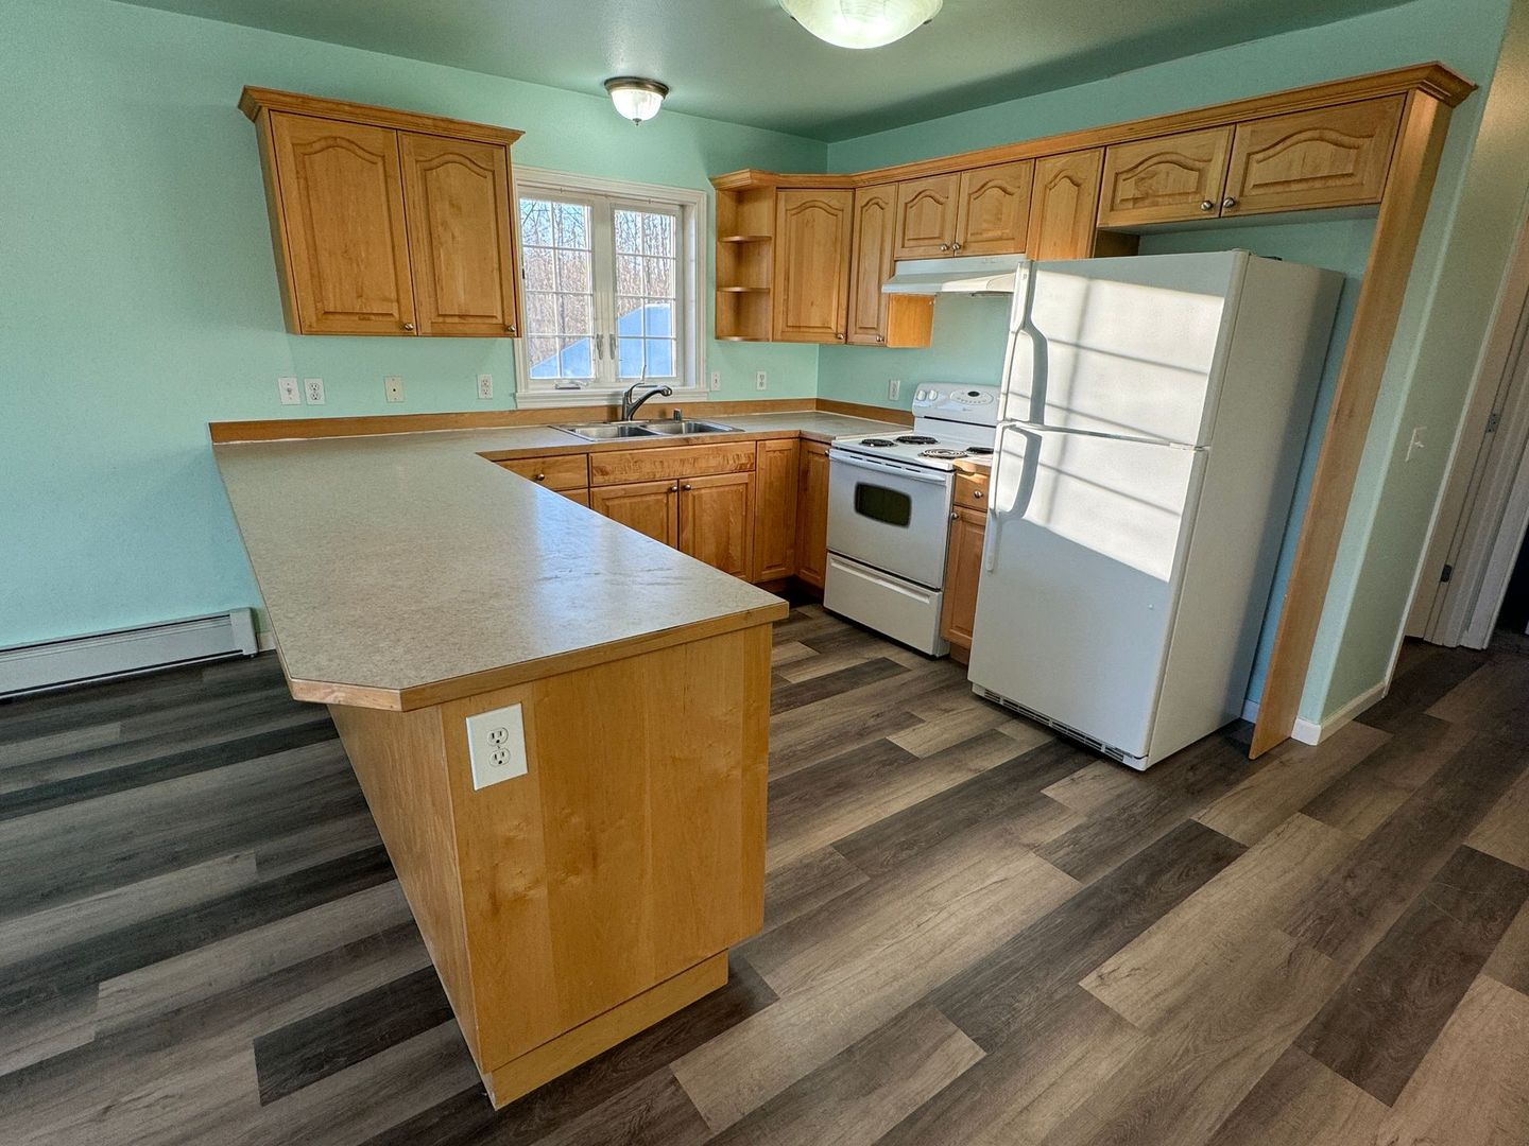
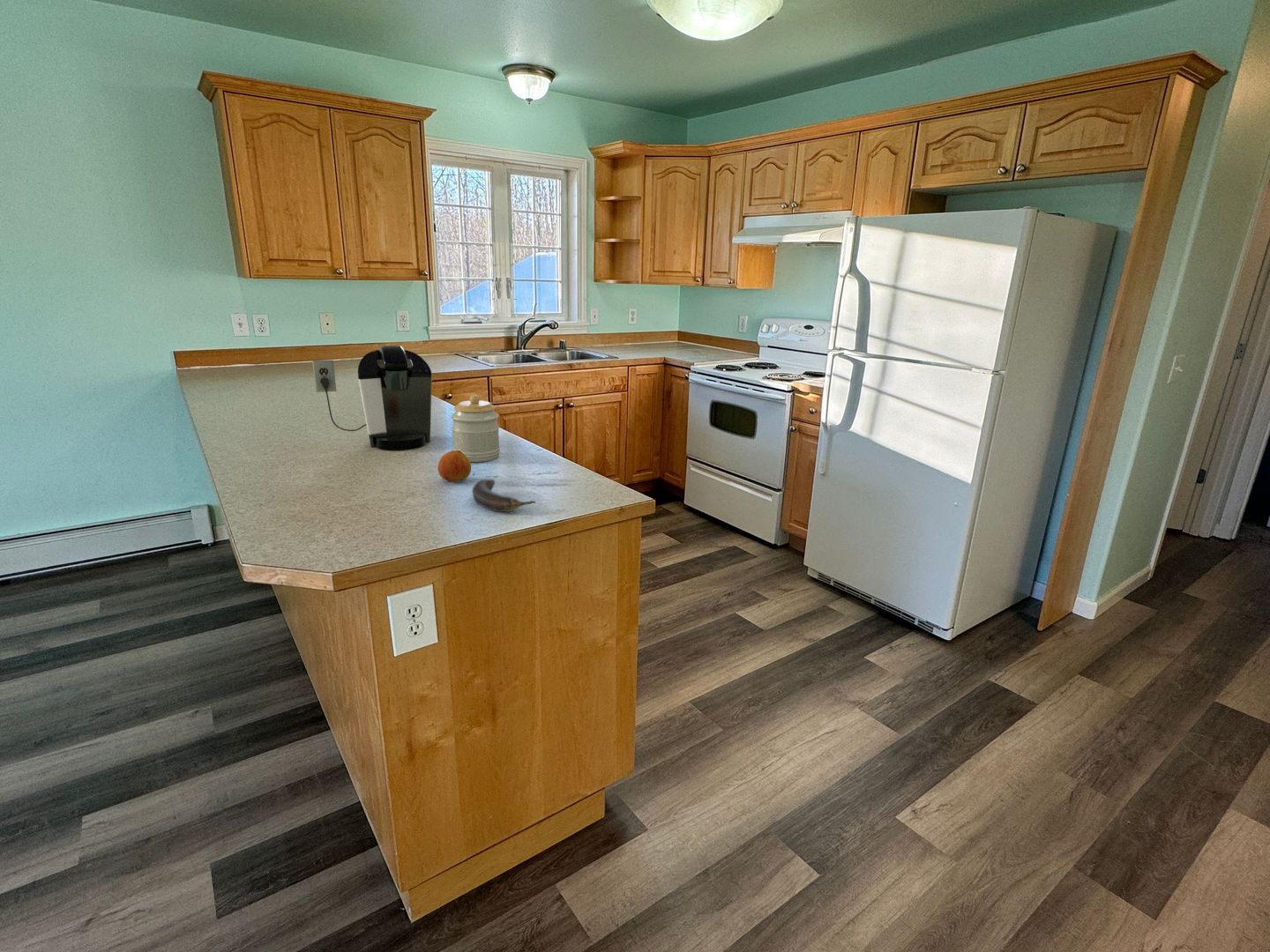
+ banana (497, 495)
+ coffee maker (375, 395)
+ fruit (454, 465)
+ jar (475, 426)
